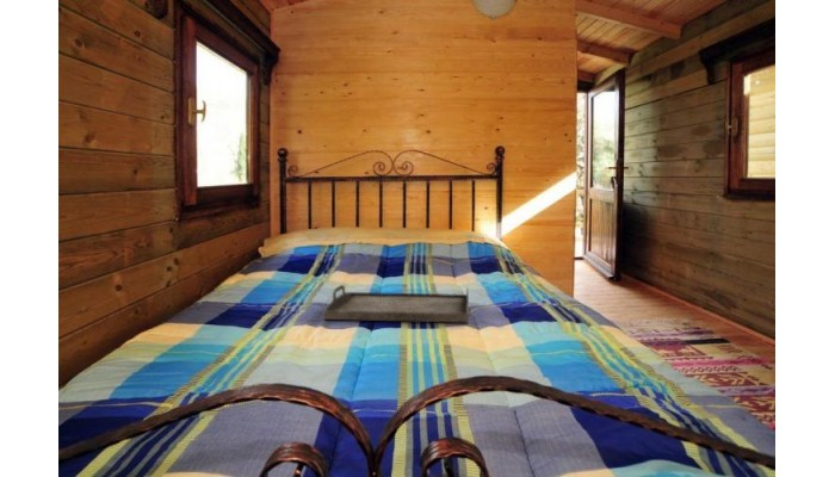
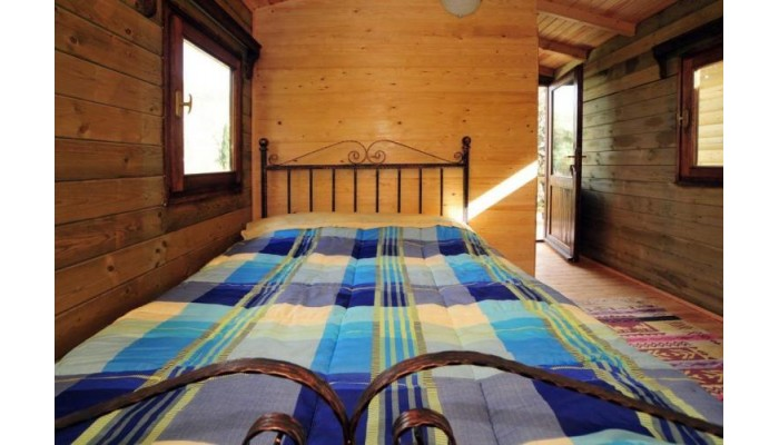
- serving tray (402, 298)
